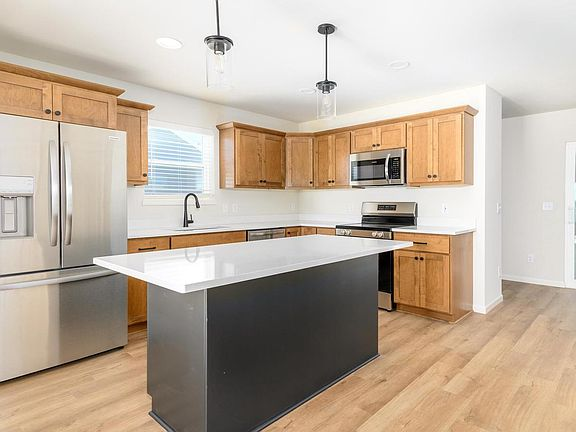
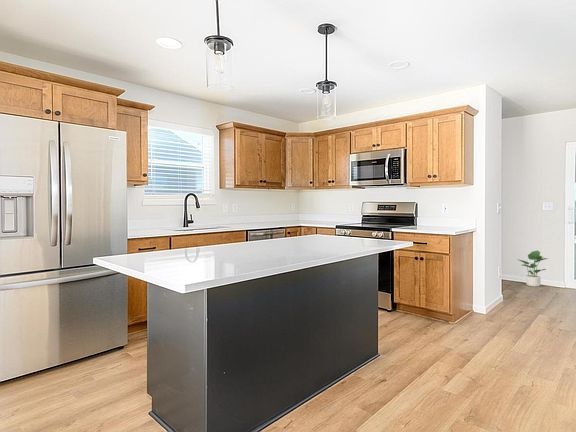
+ potted plant (531, 267)
